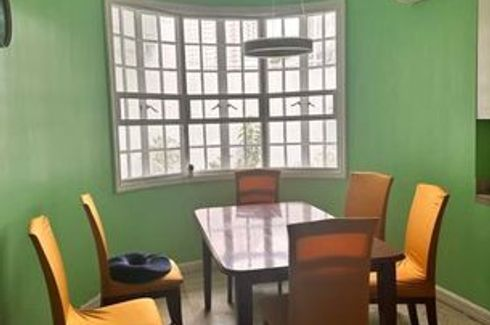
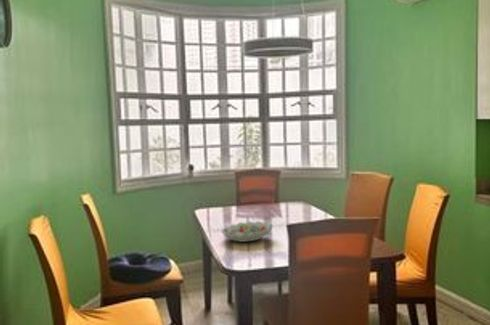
+ decorative bowl (247, 231)
